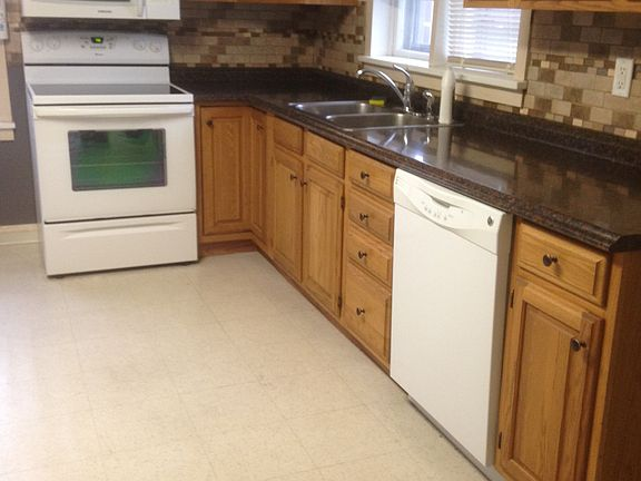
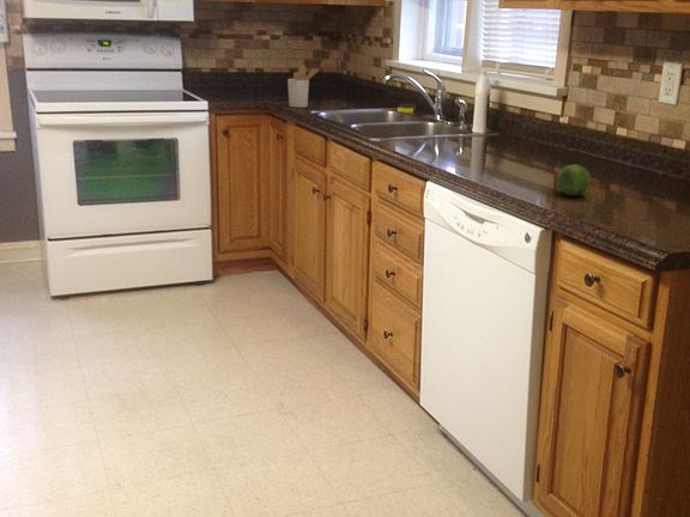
+ fruit (570, 178)
+ utensil holder (303, 86)
